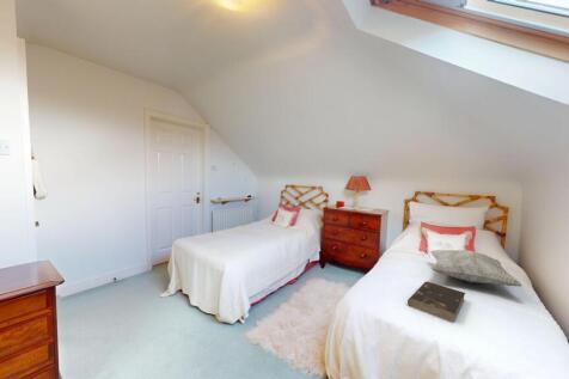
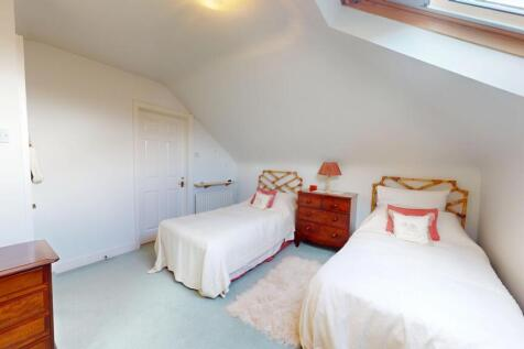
- decorative pillow (467, 264)
- book (436, 299)
